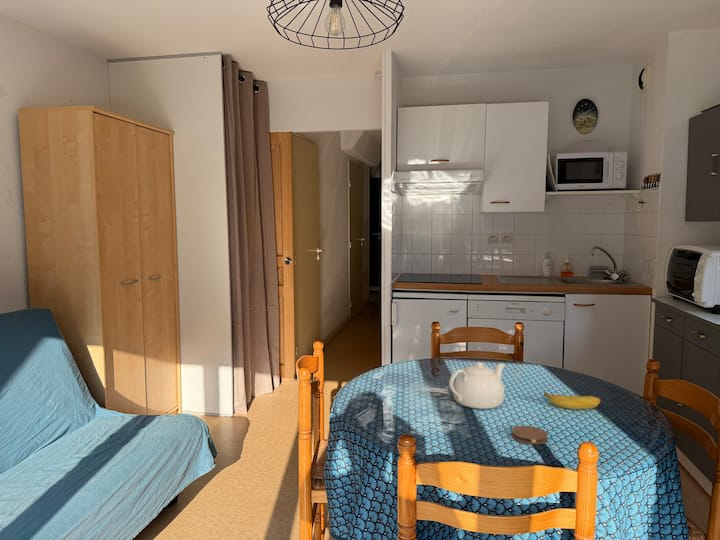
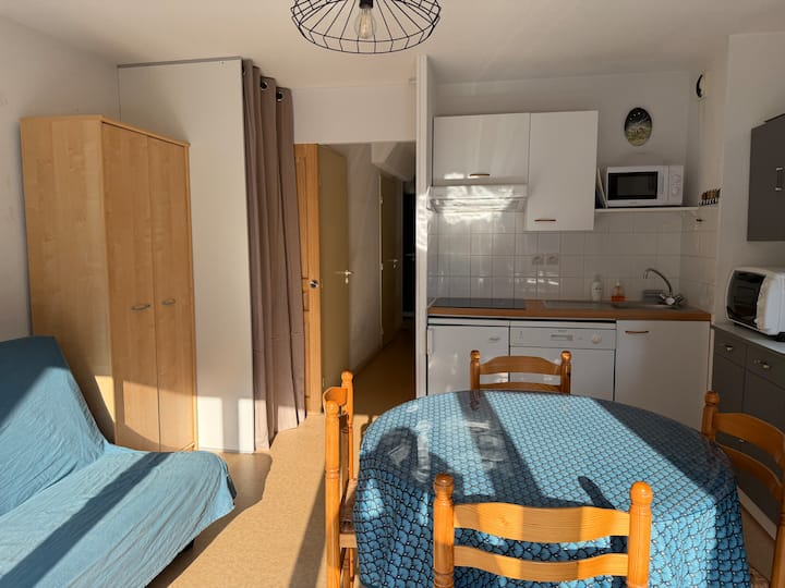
- teapot (477, 382)
- banana (573, 399)
- coaster (529, 434)
